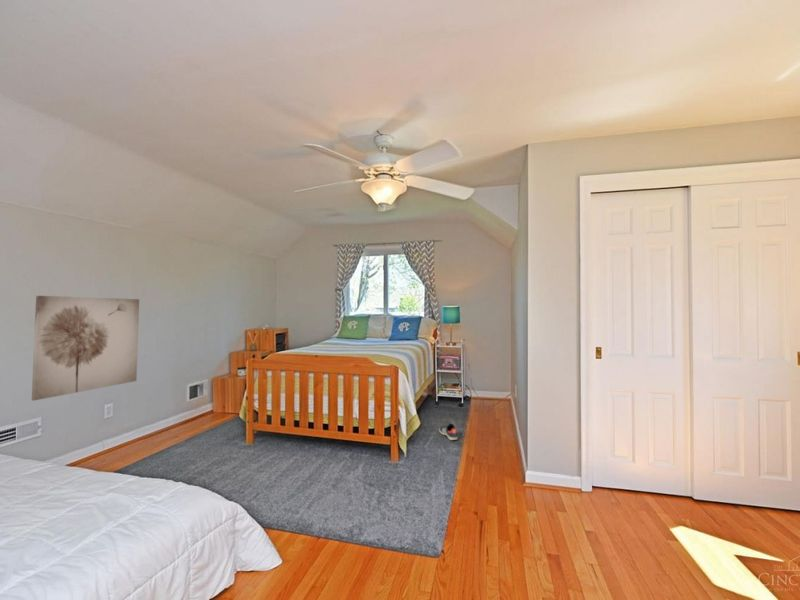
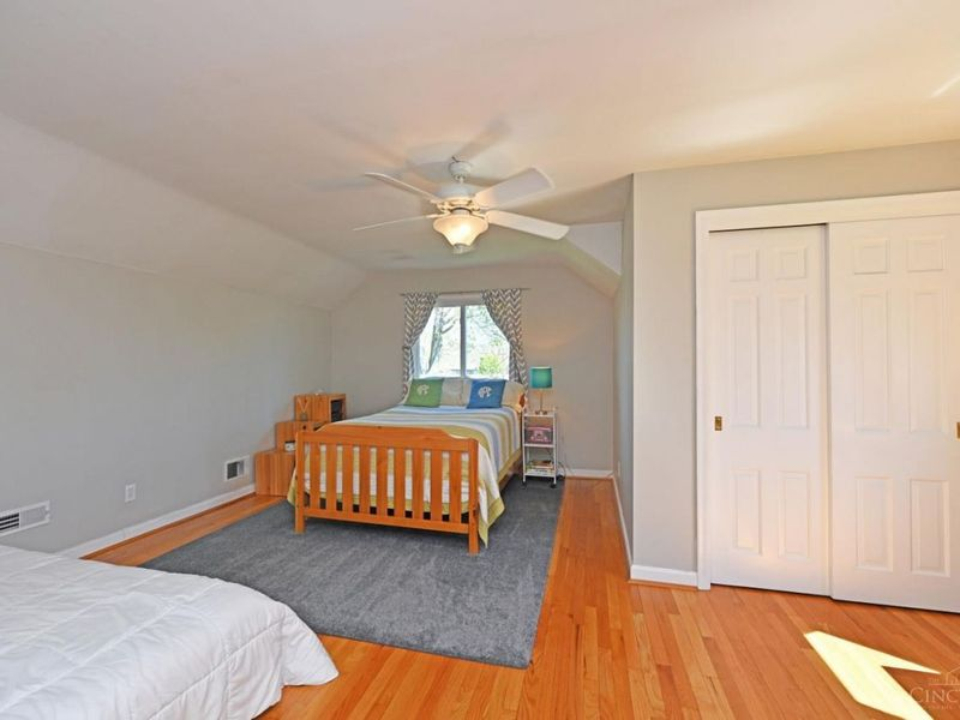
- sneaker (448, 428)
- wall art (92, 343)
